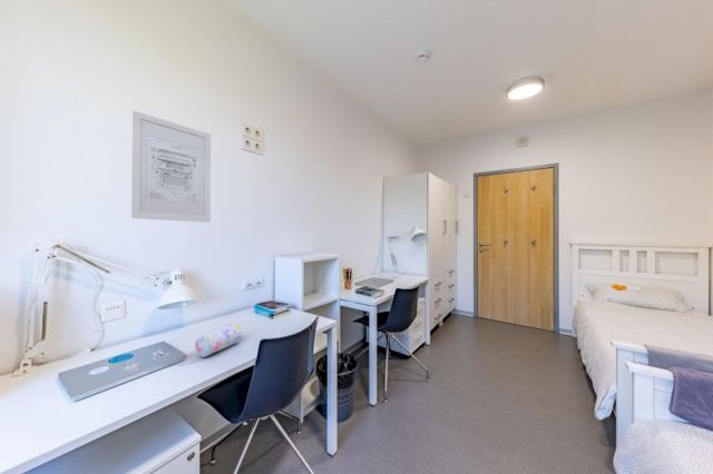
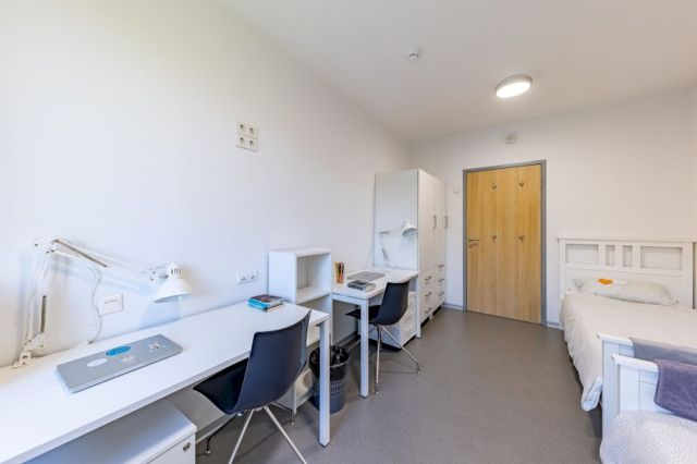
- pencil case (219, 338)
- wall art (175, 171)
